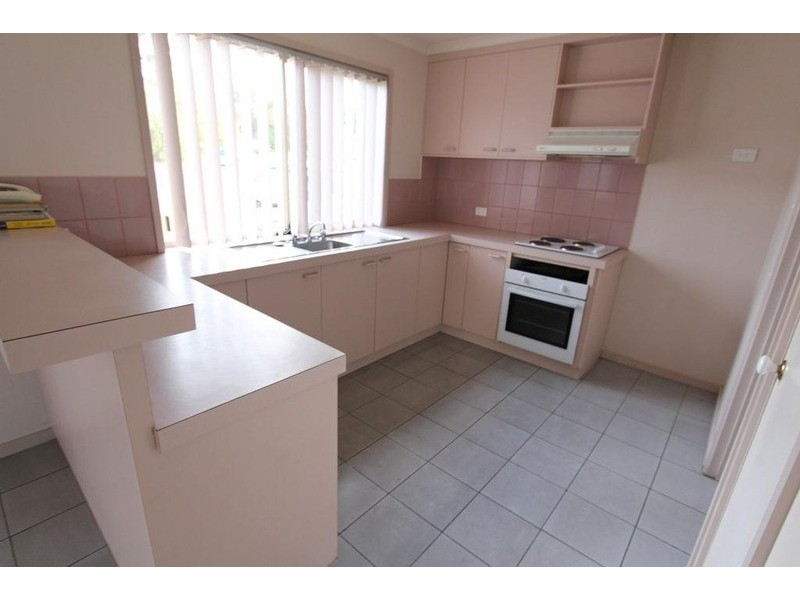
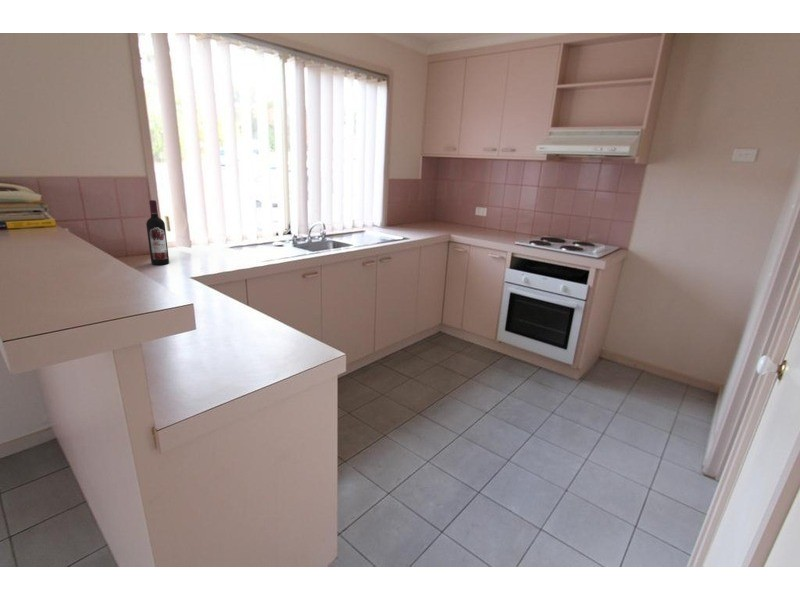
+ wine bottle (156, 232)
